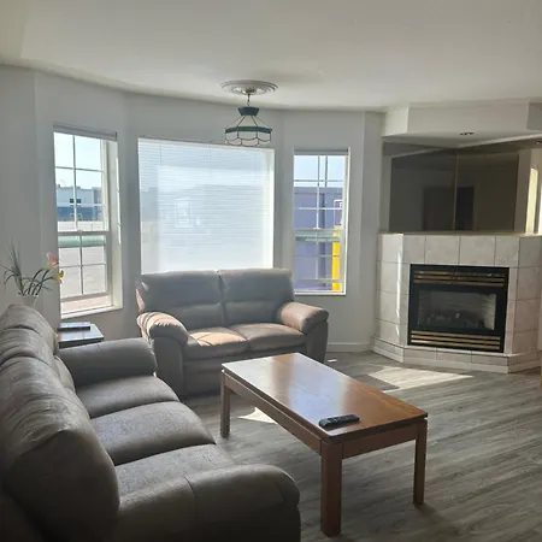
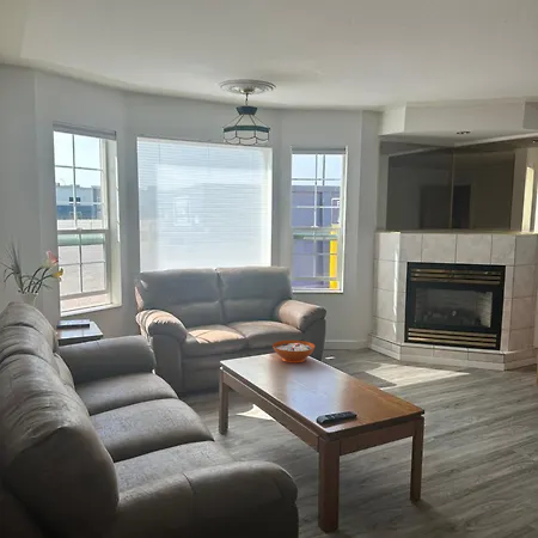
+ decorative bowl (293, 351)
